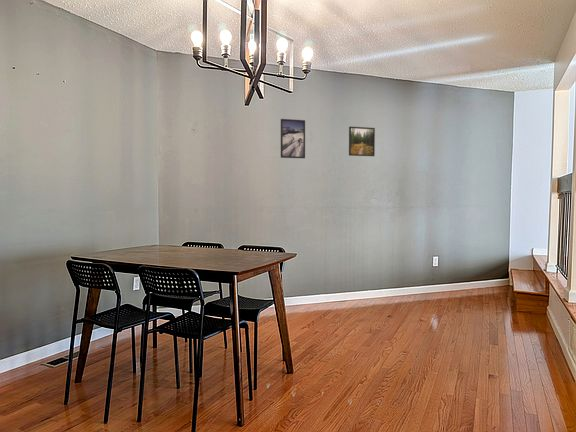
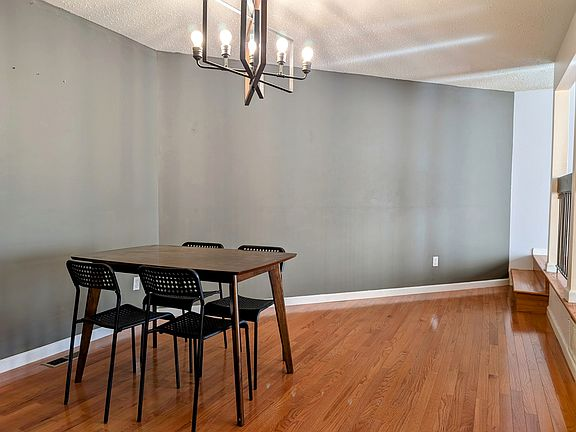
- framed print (292, 138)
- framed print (361, 141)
